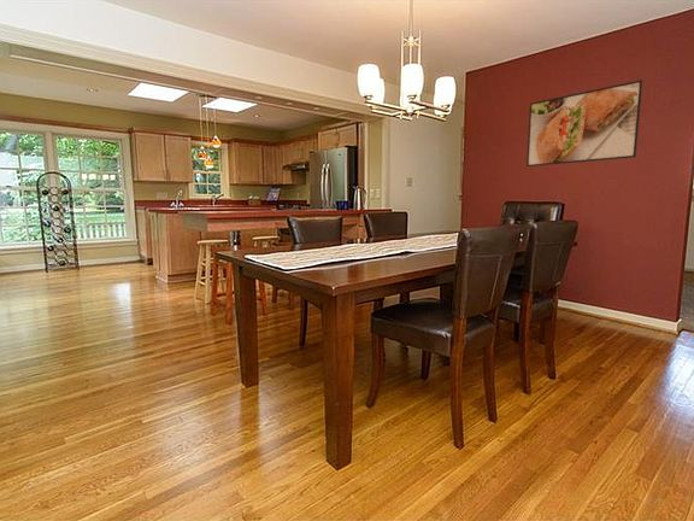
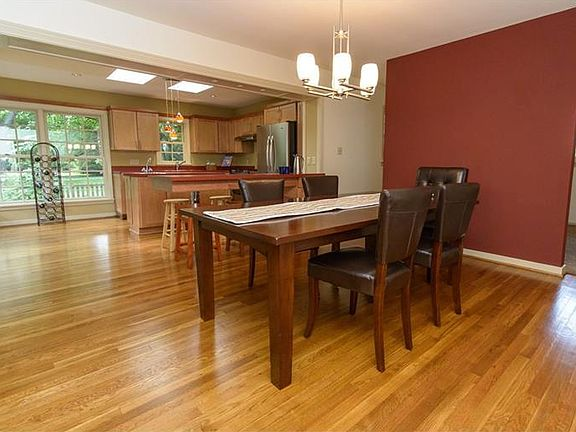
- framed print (578, 128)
